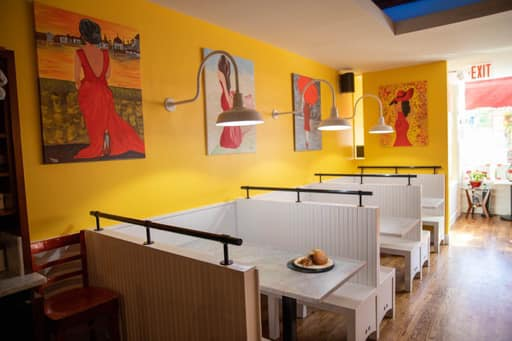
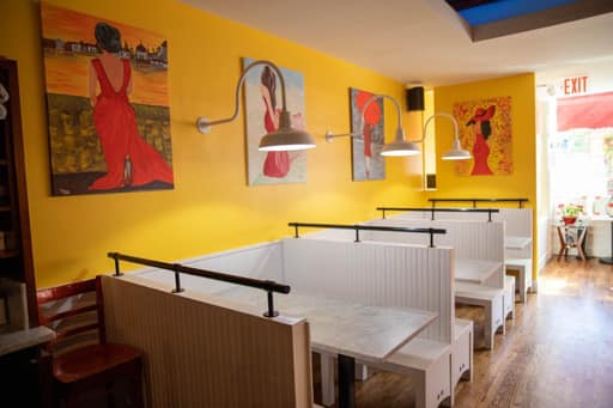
- plate (310, 257)
